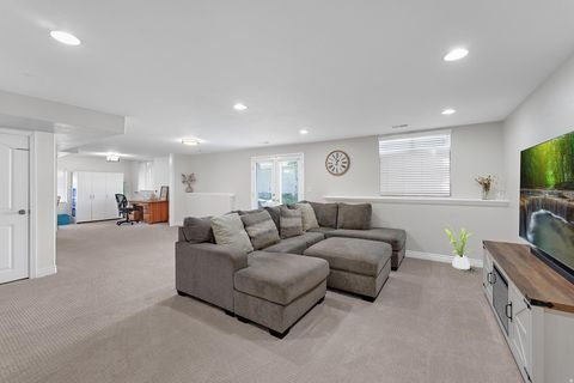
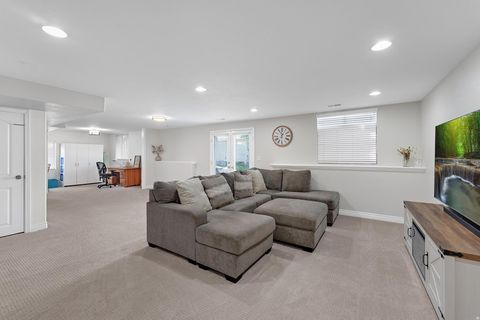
- house plant (458, 244)
